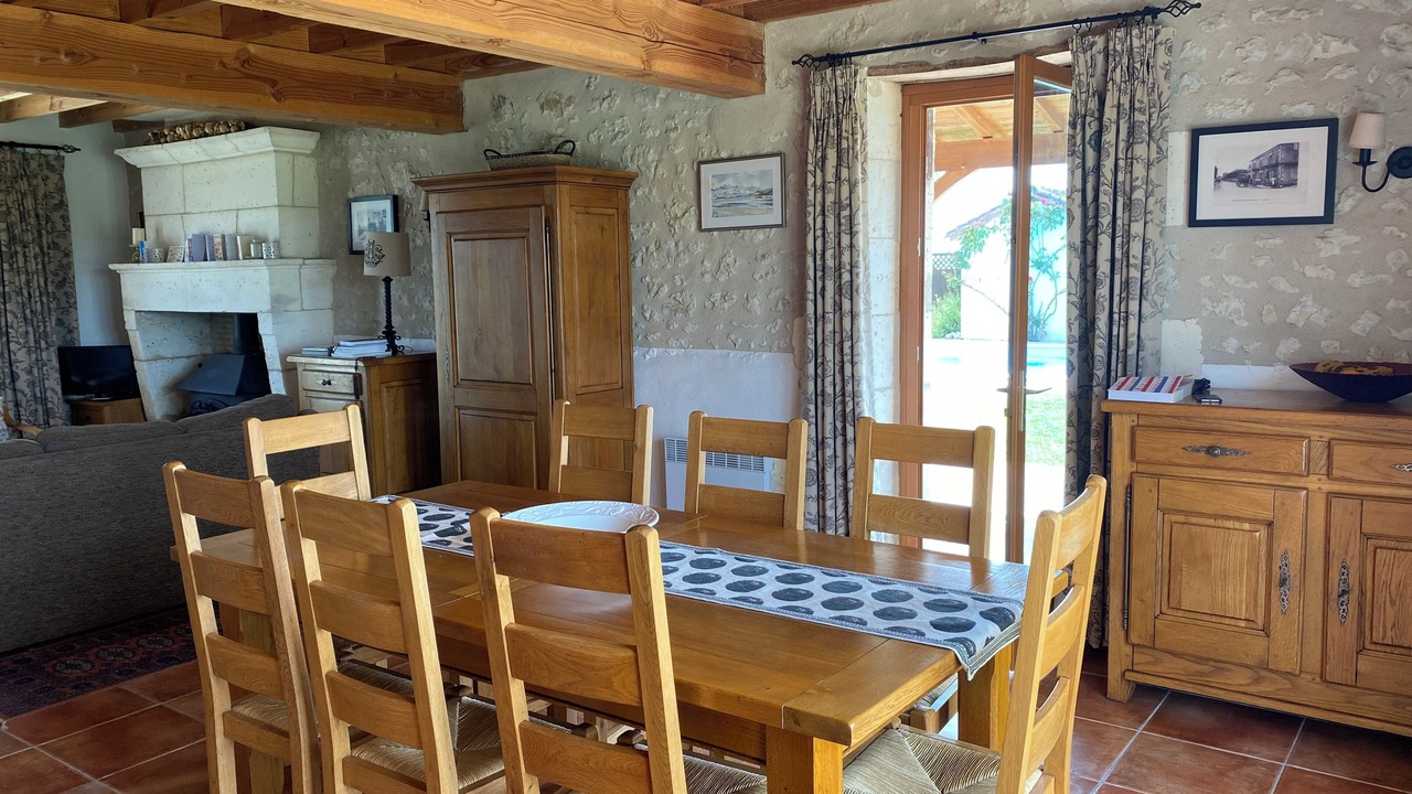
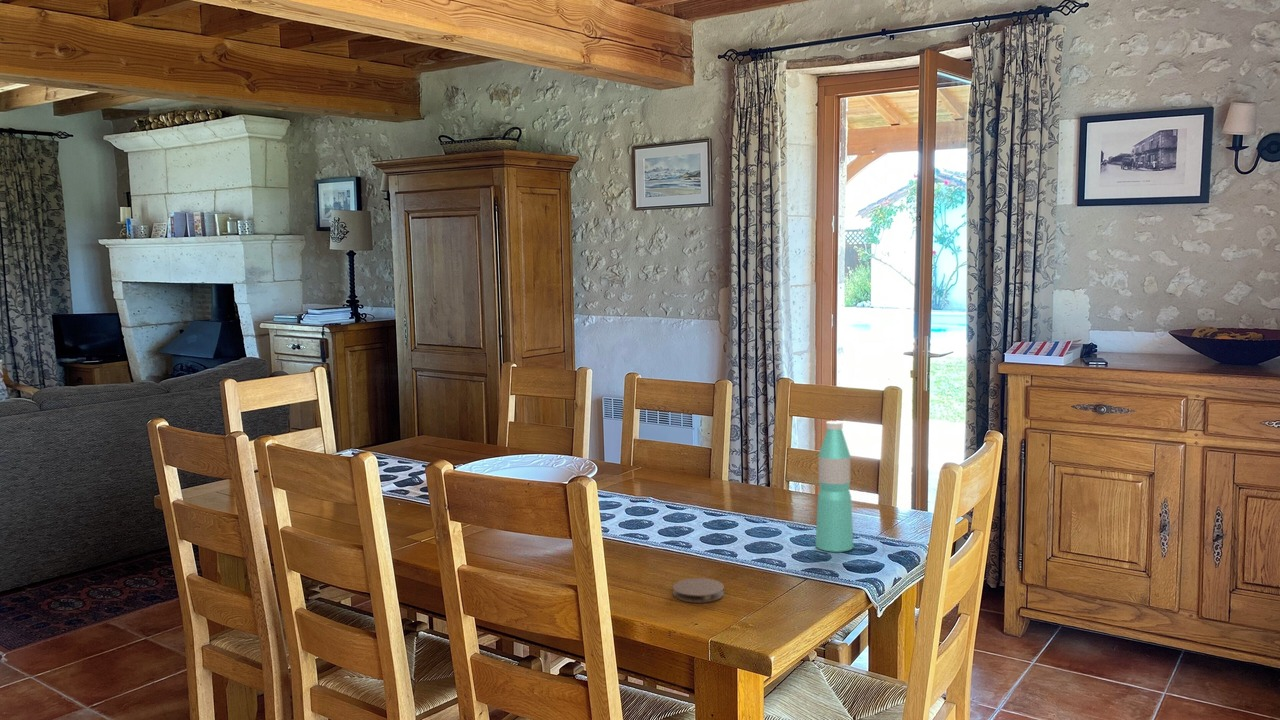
+ coaster (698, 589)
+ water bottle (834, 484)
